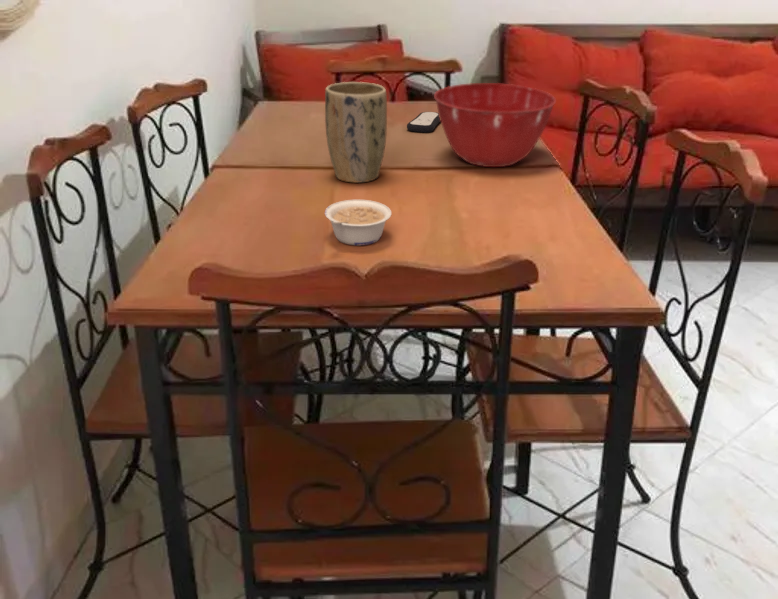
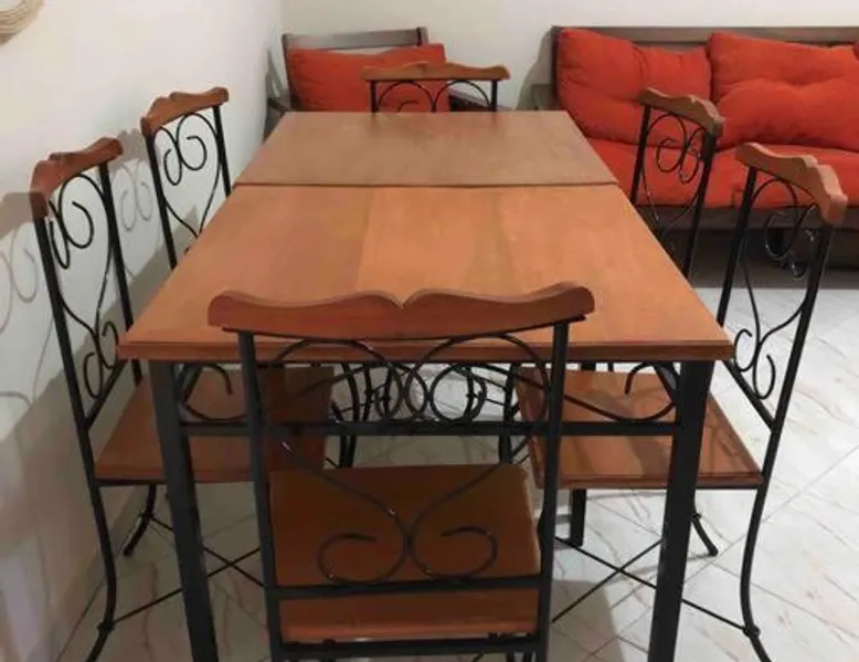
- remote control (425, 121)
- legume (358, 222)
- plant pot (356, 133)
- mixing bowl (492, 127)
